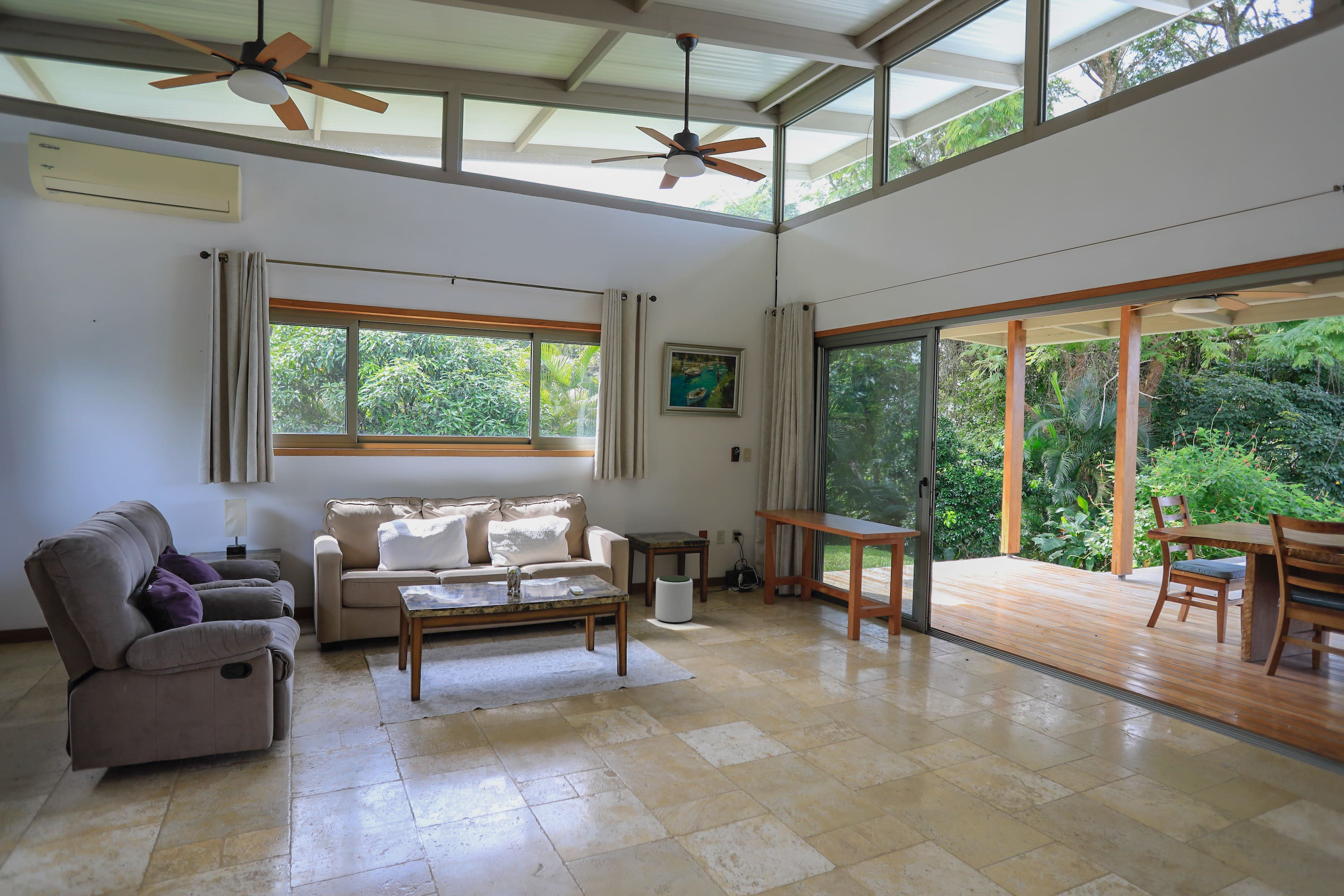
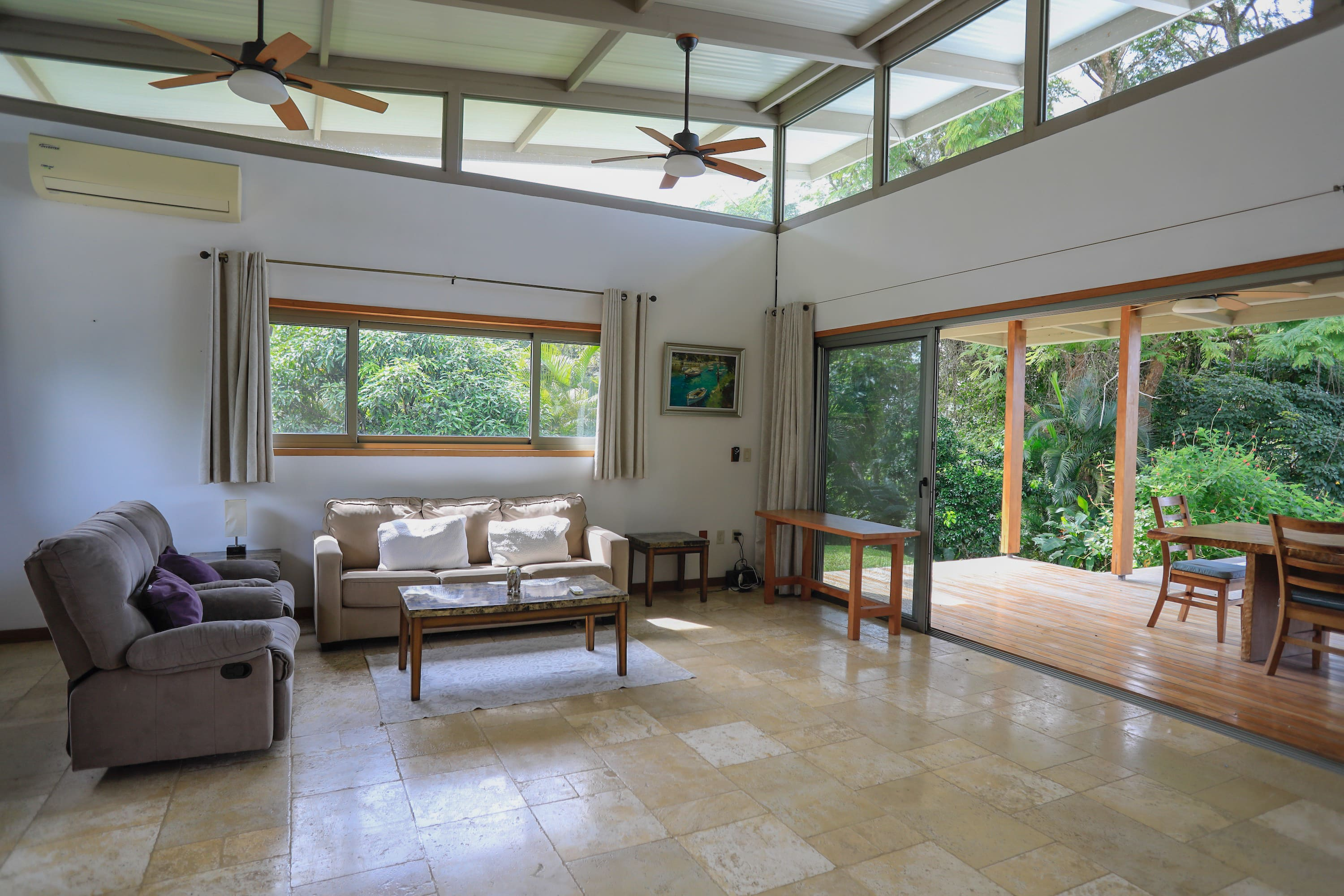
- plant pot (674, 599)
